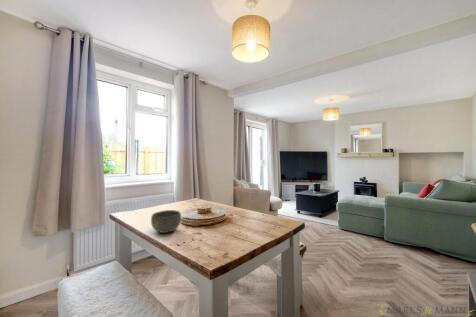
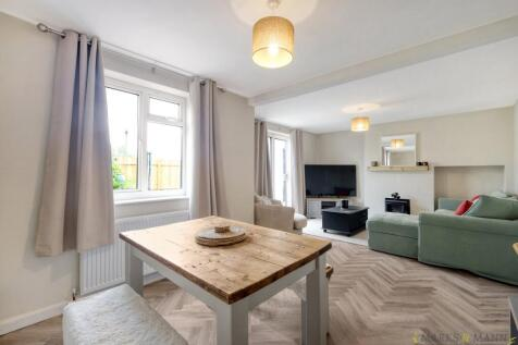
- bowl (166, 221)
